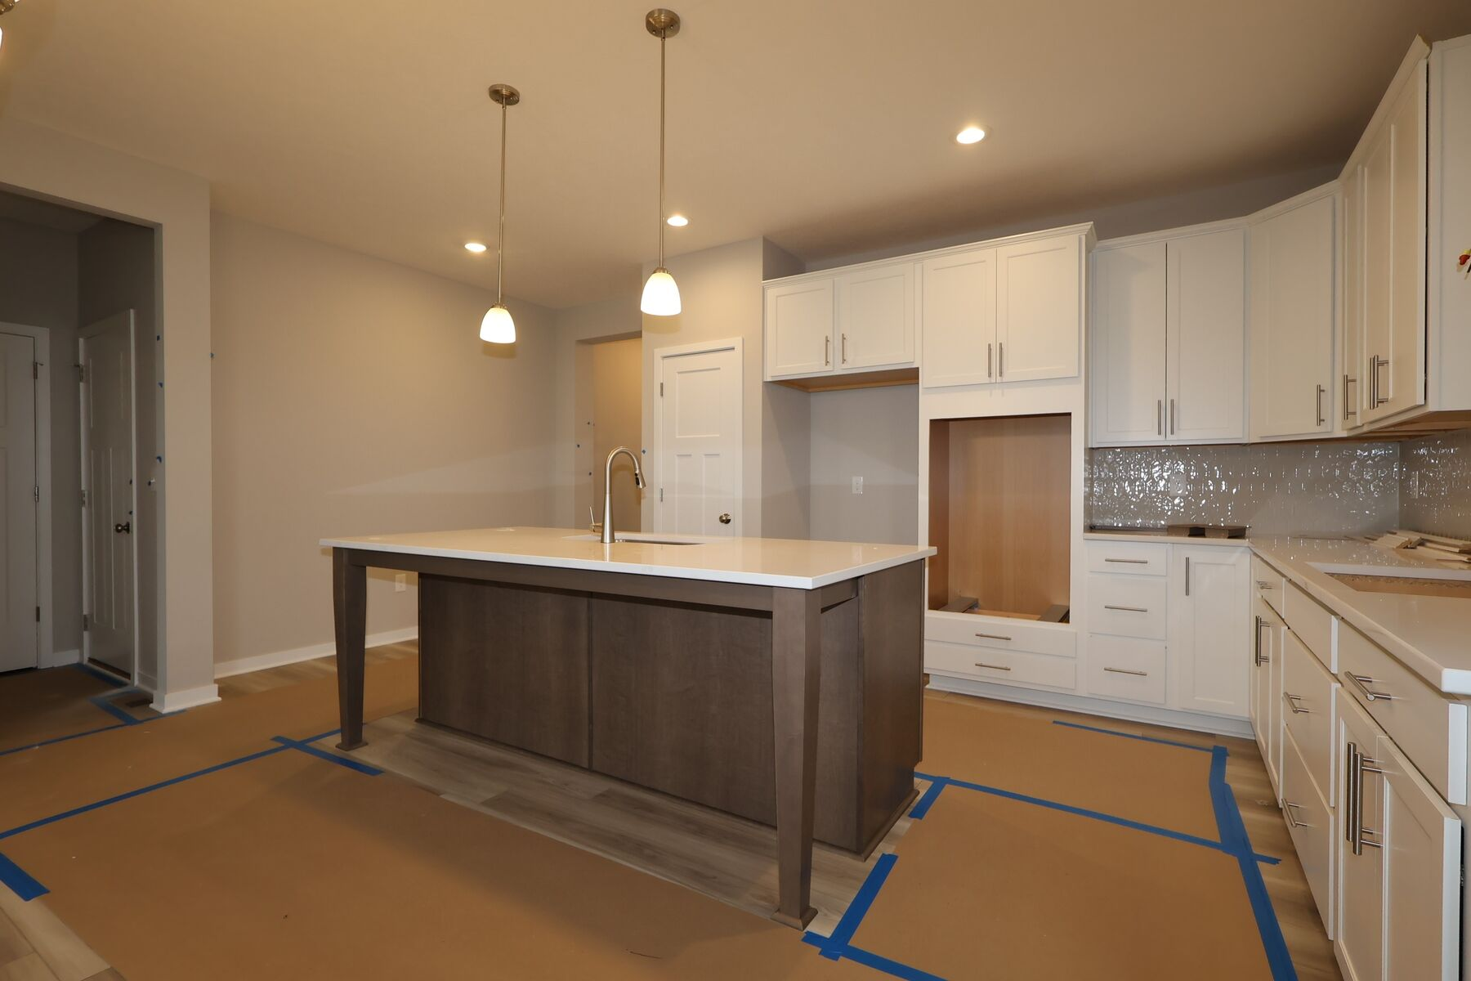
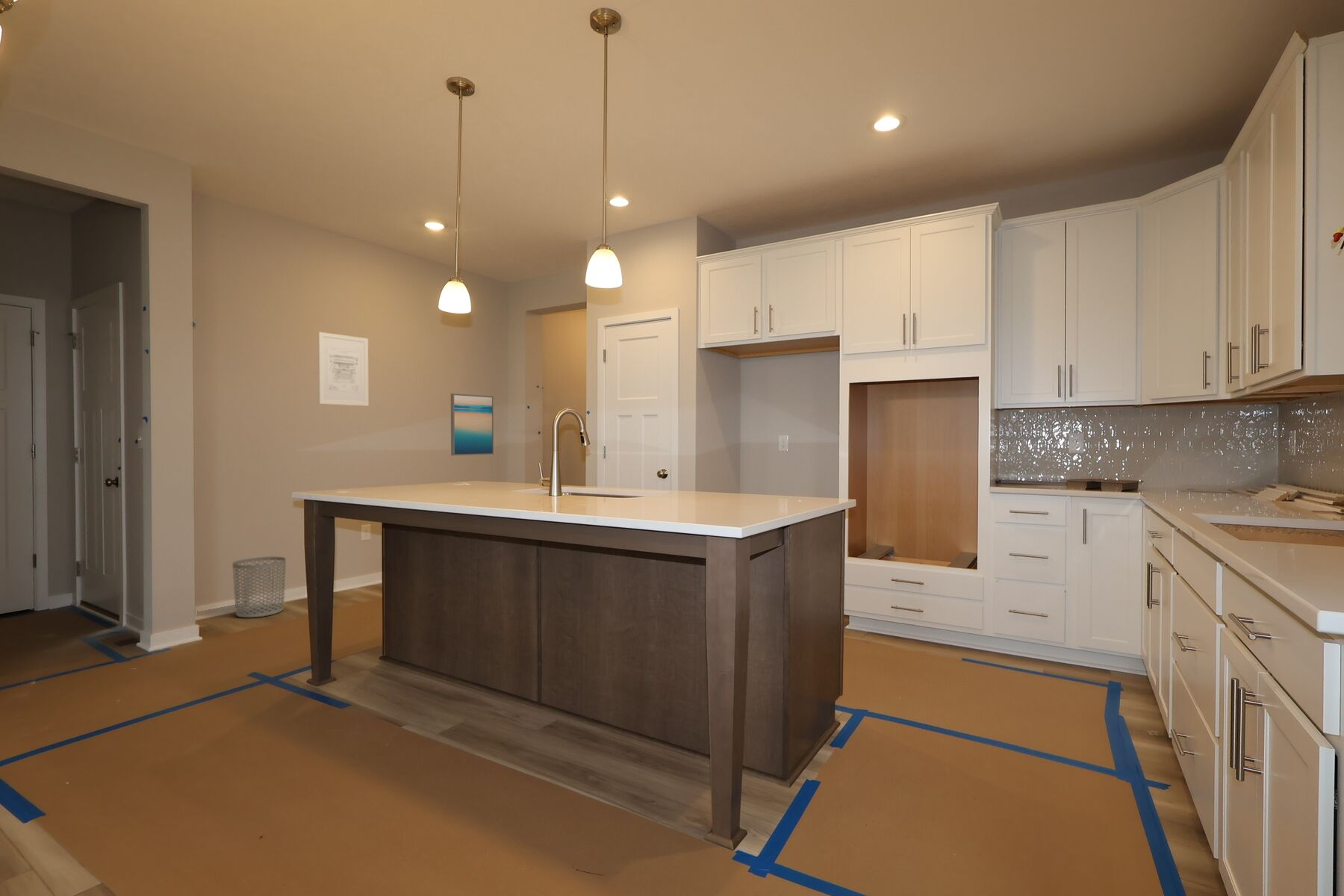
+ wall art (344, 370)
+ wall art (473, 425)
+ waste bin (260, 586)
